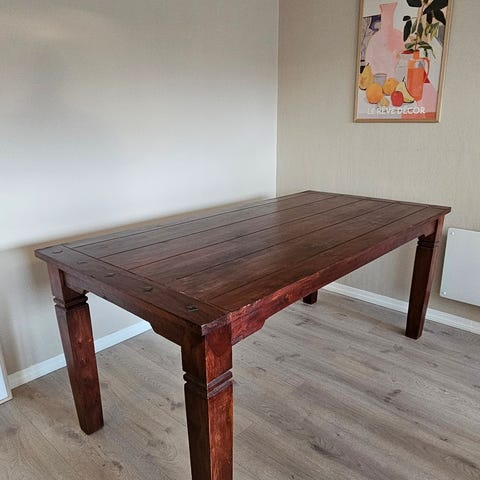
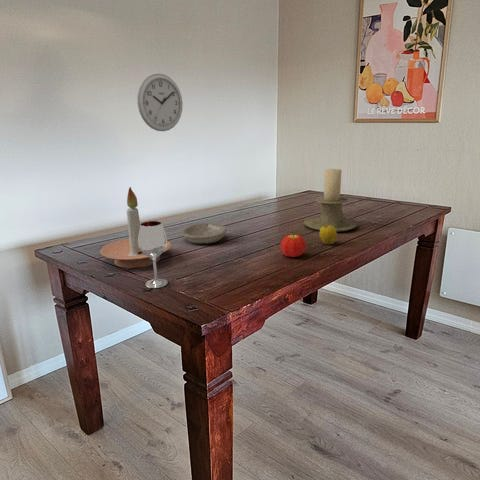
+ apple (327, 234)
+ fruit (292, 244)
+ wall clock (161, 103)
+ wineglass (153, 254)
+ bowl (205, 234)
+ candle holder (133, 224)
+ candle holder (331, 198)
